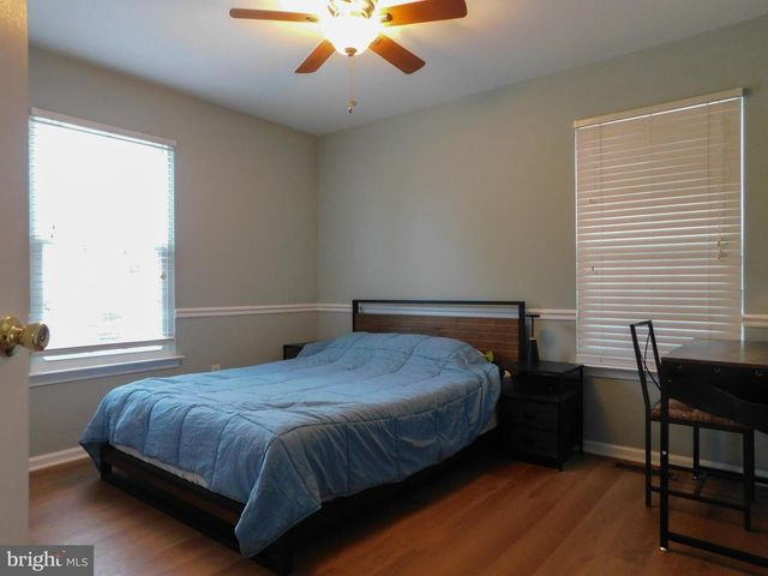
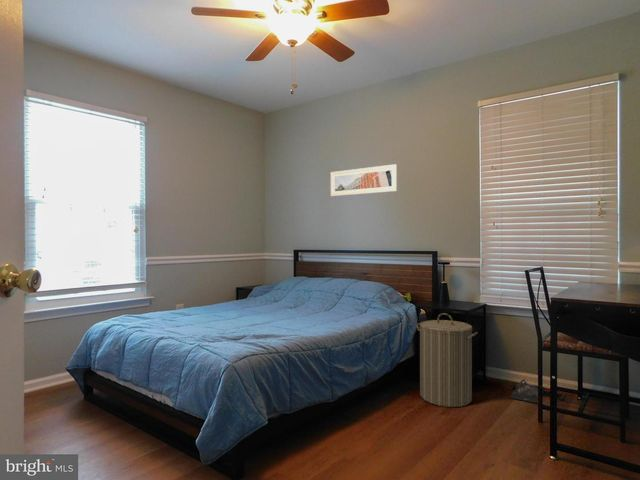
+ bag (530, 390)
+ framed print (362, 181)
+ laundry hamper (445, 355)
